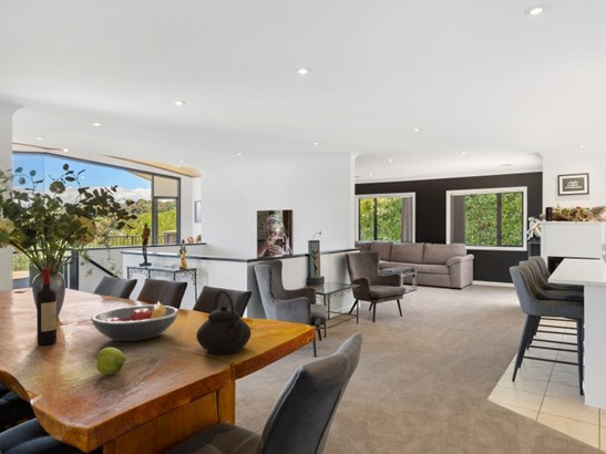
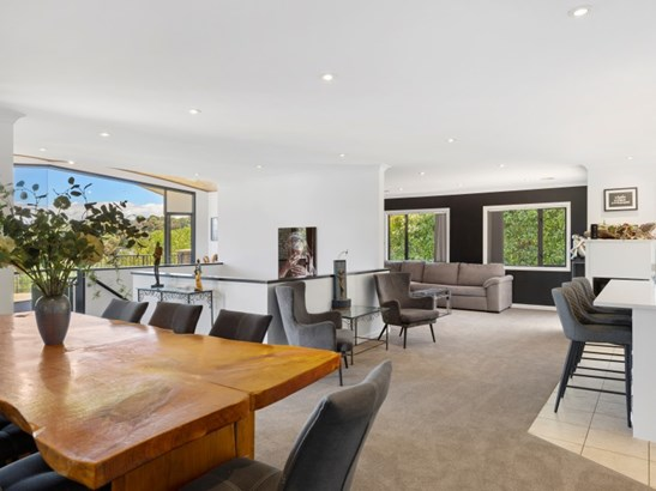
- teapot (226, 320)
- fruit bowl (136, 321)
- apple (110, 360)
- wine bottle (47, 306)
